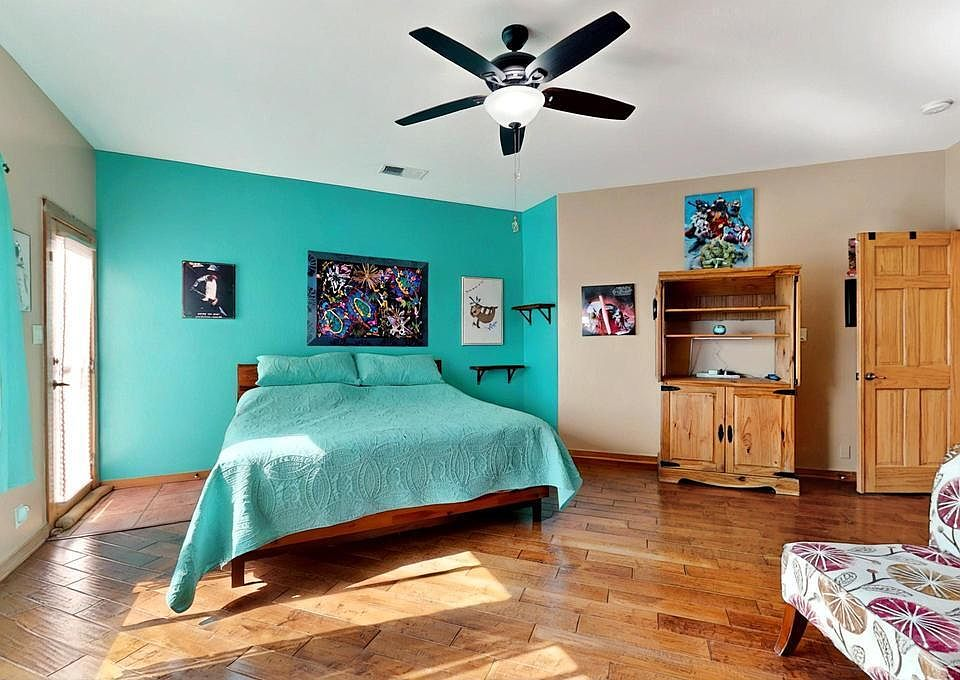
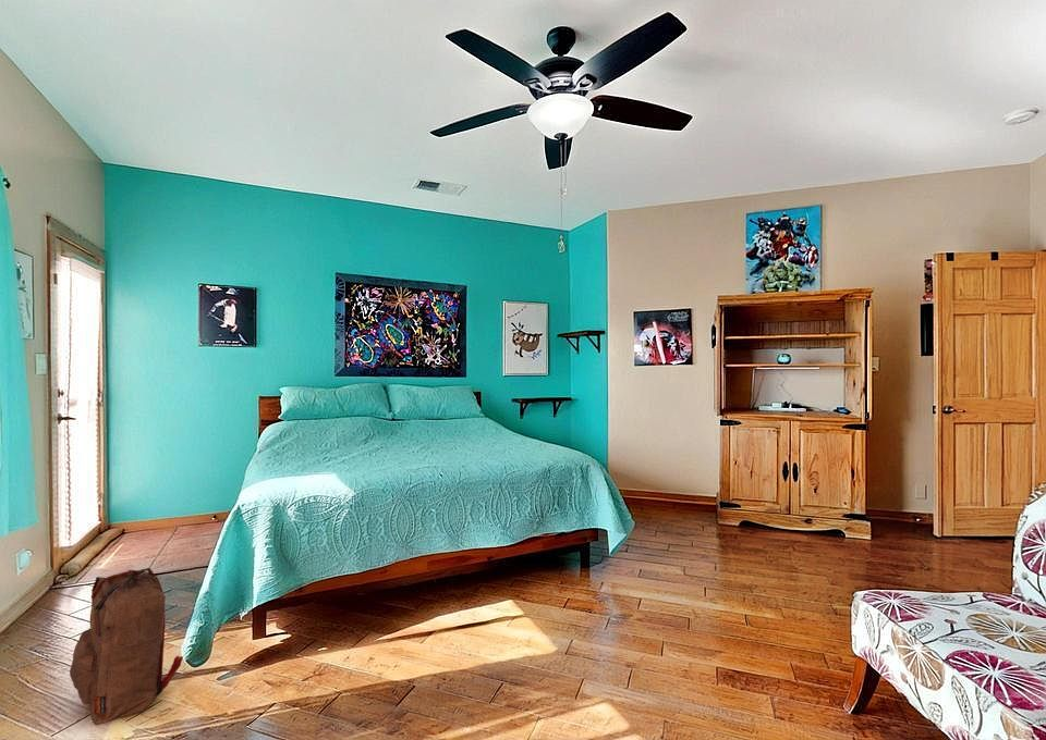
+ backpack (130, 631)
